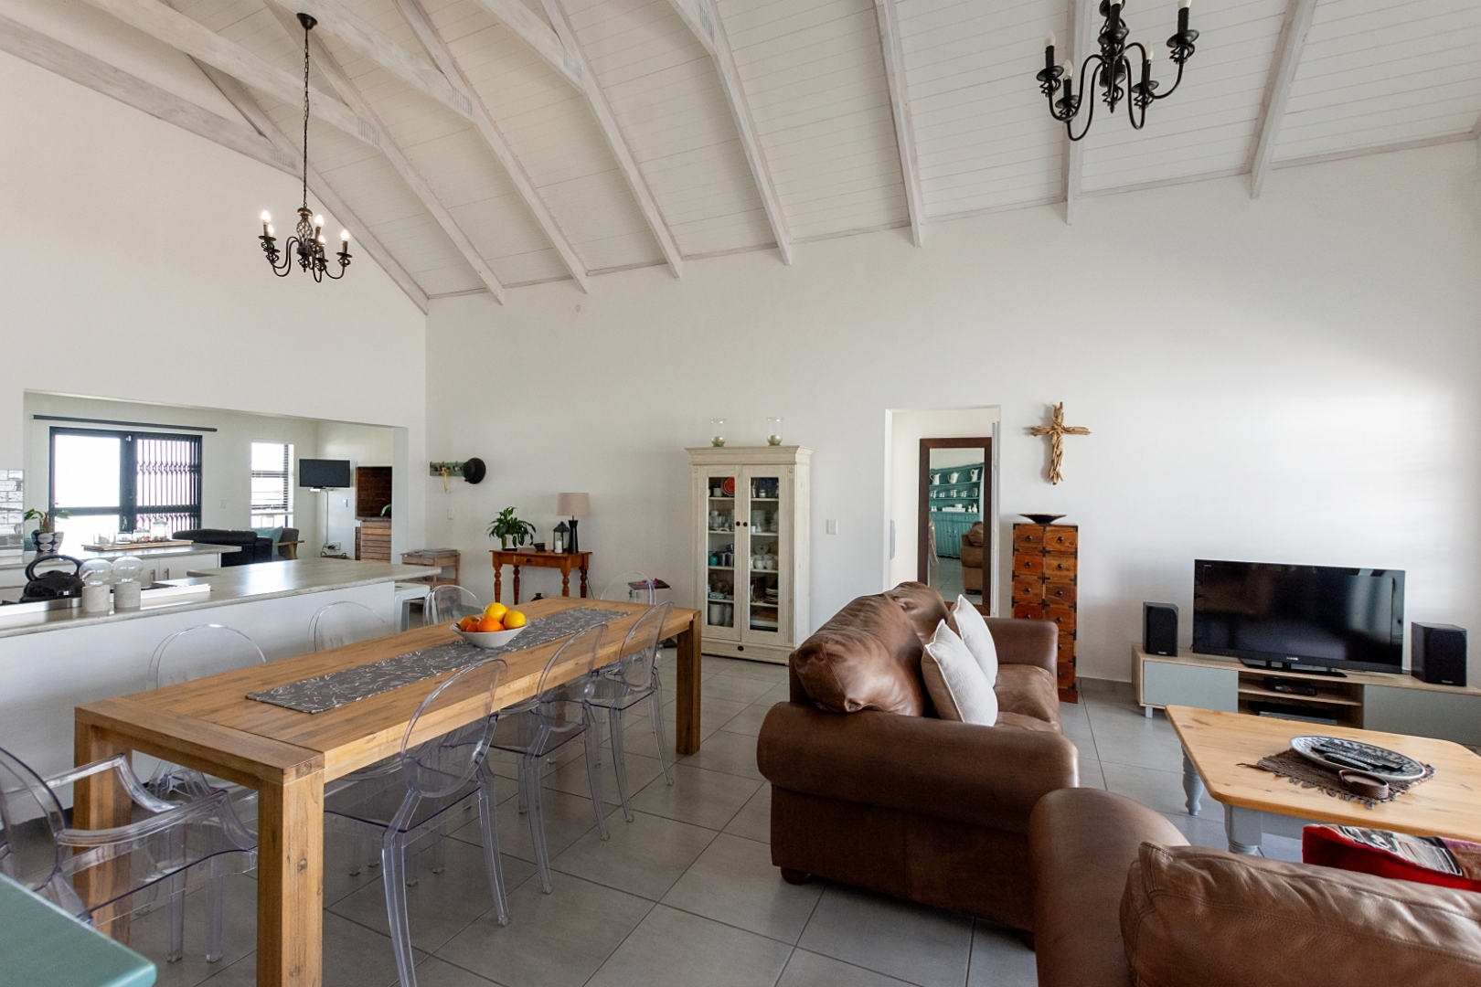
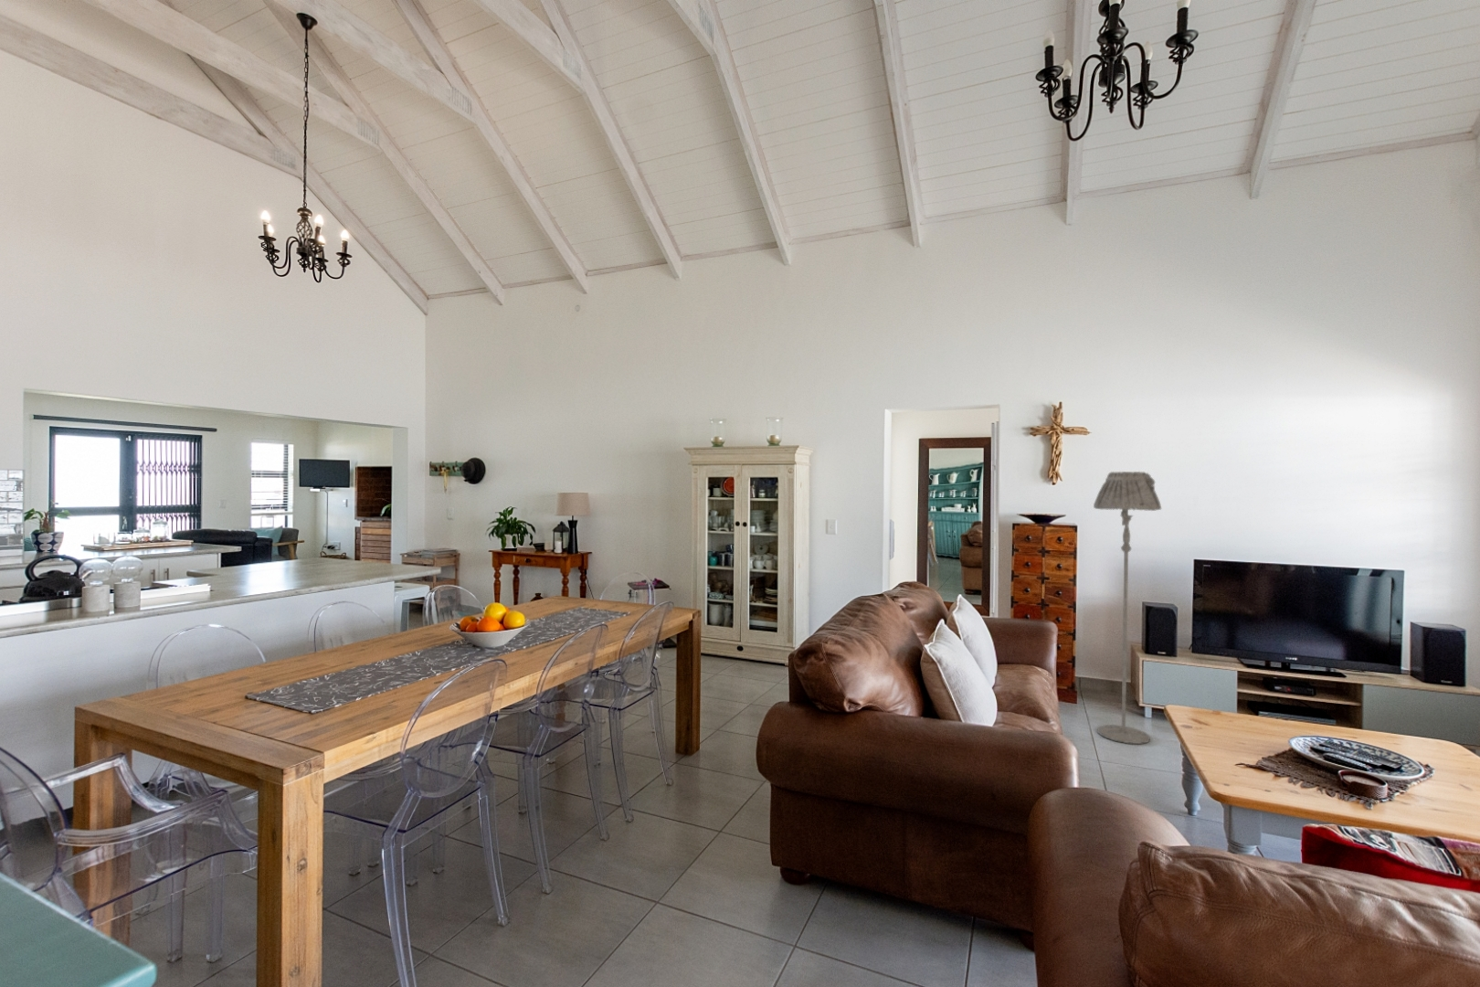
+ floor lamp (1124, 604)
